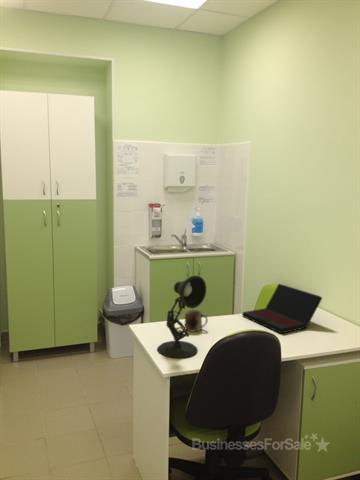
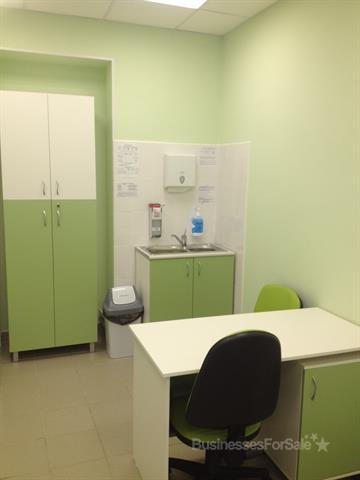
- mug (194, 320)
- laptop (281, 306)
- desk lamp (179, 311)
